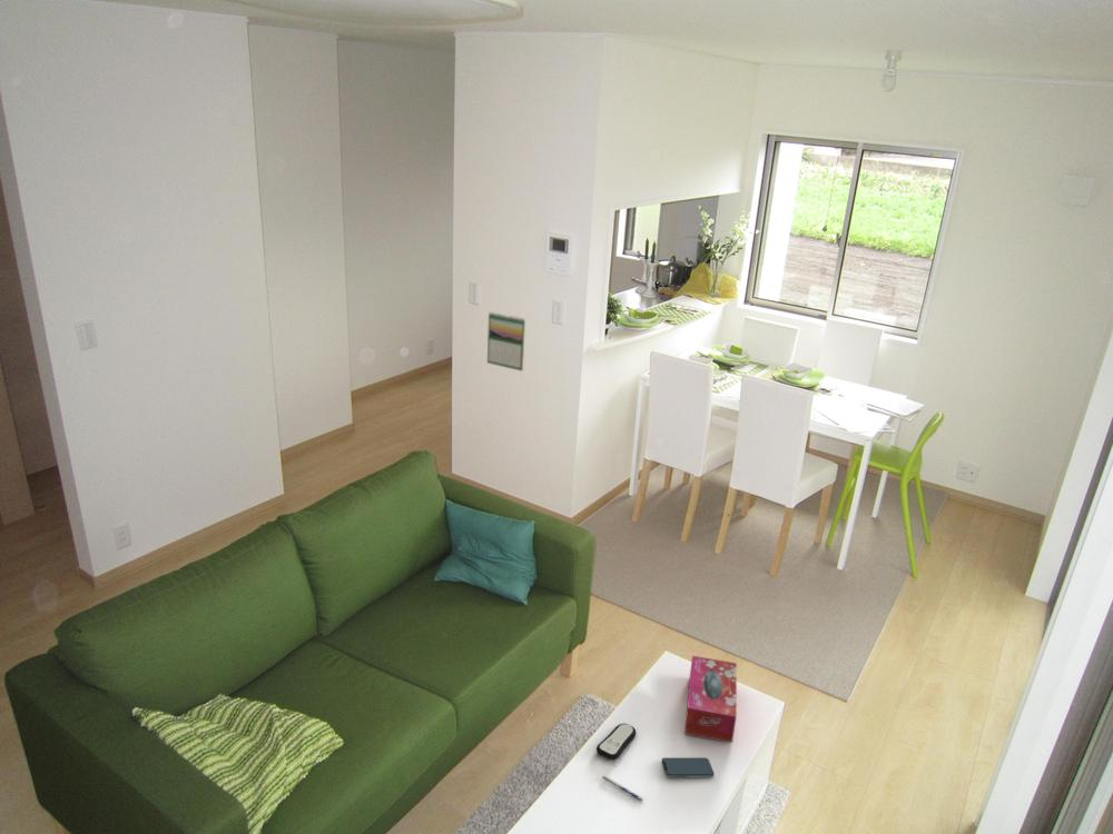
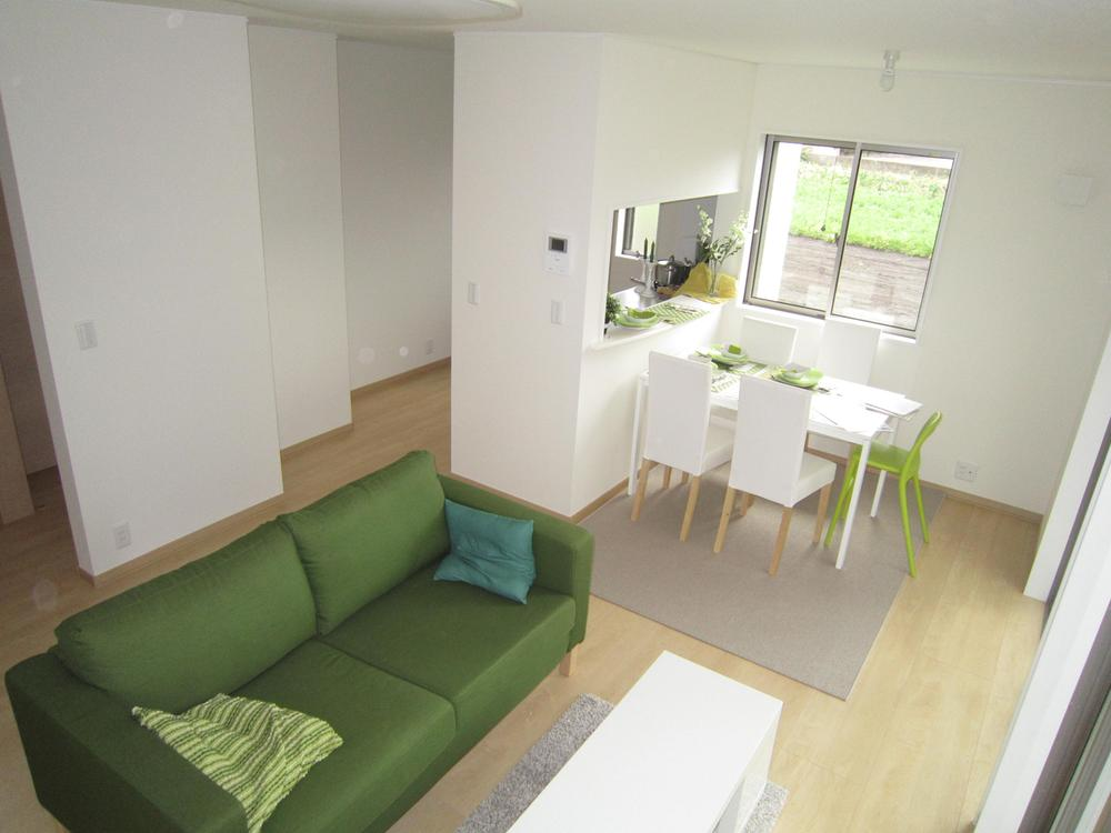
- remote control (617, 739)
- calendar (505, 340)
- smartphone (687, 767)
- pen (621, 787)
- tissue box (711, 696)
